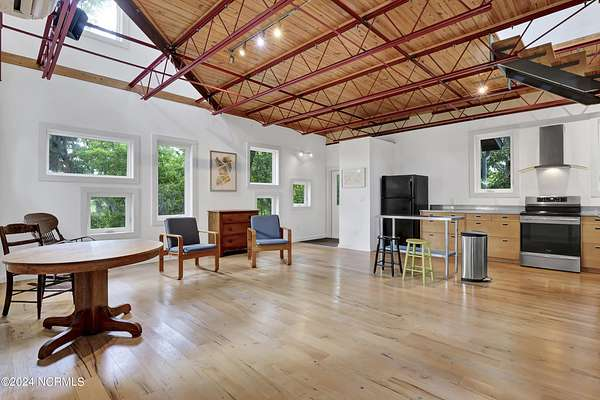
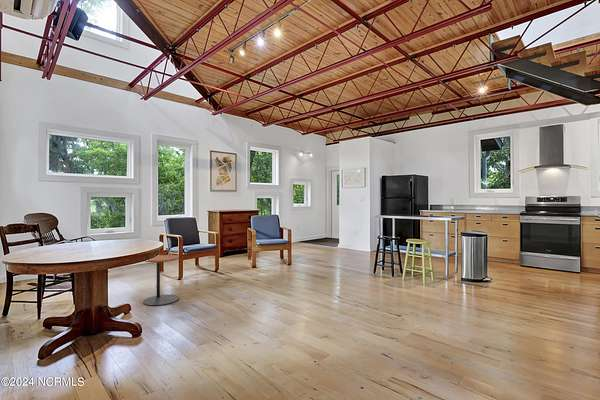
+ side table (159, 278)
